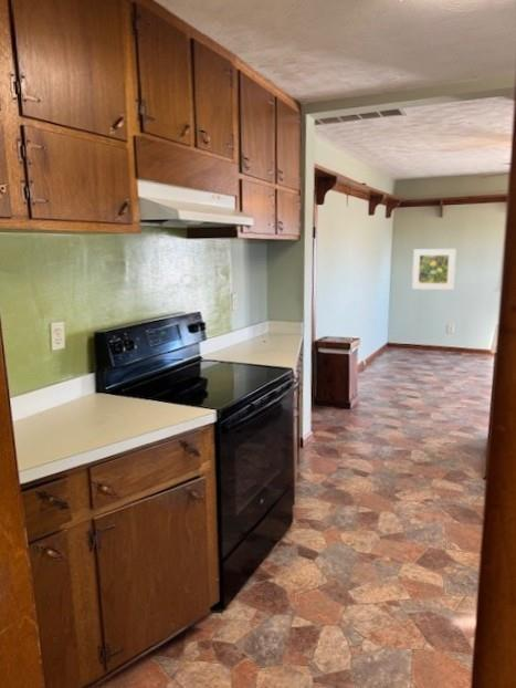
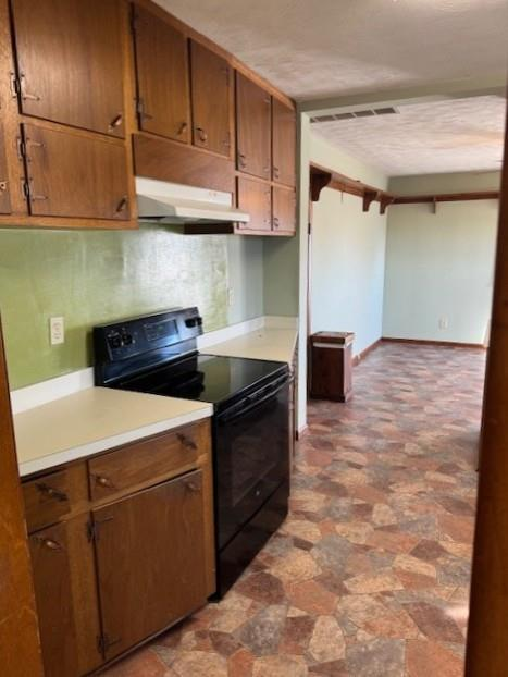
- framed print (433, 269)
